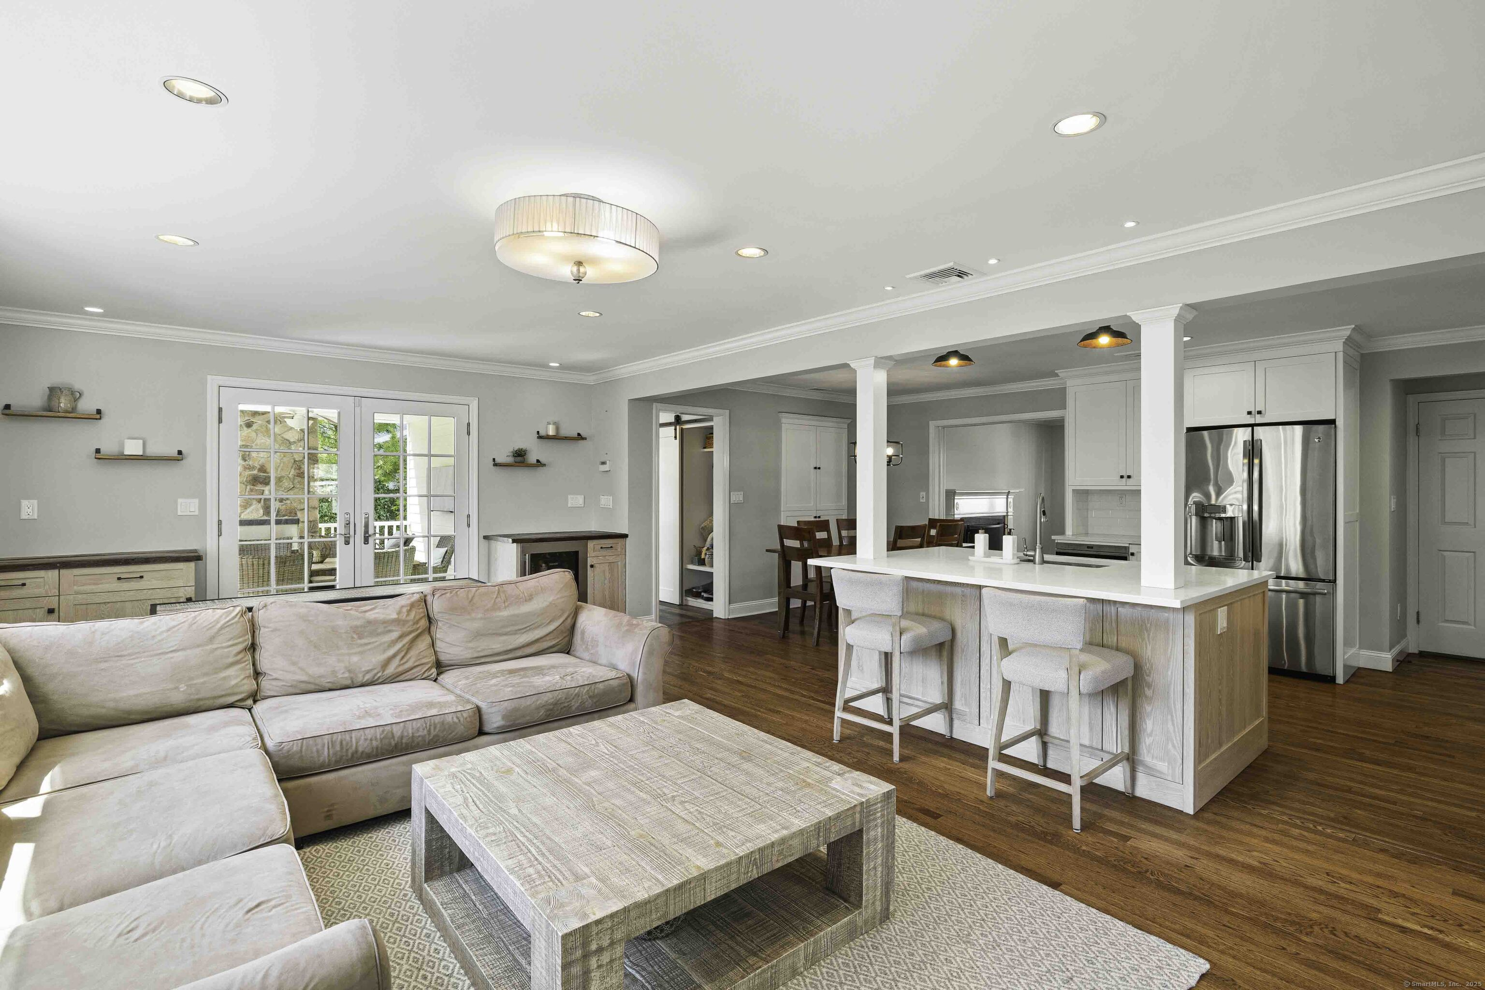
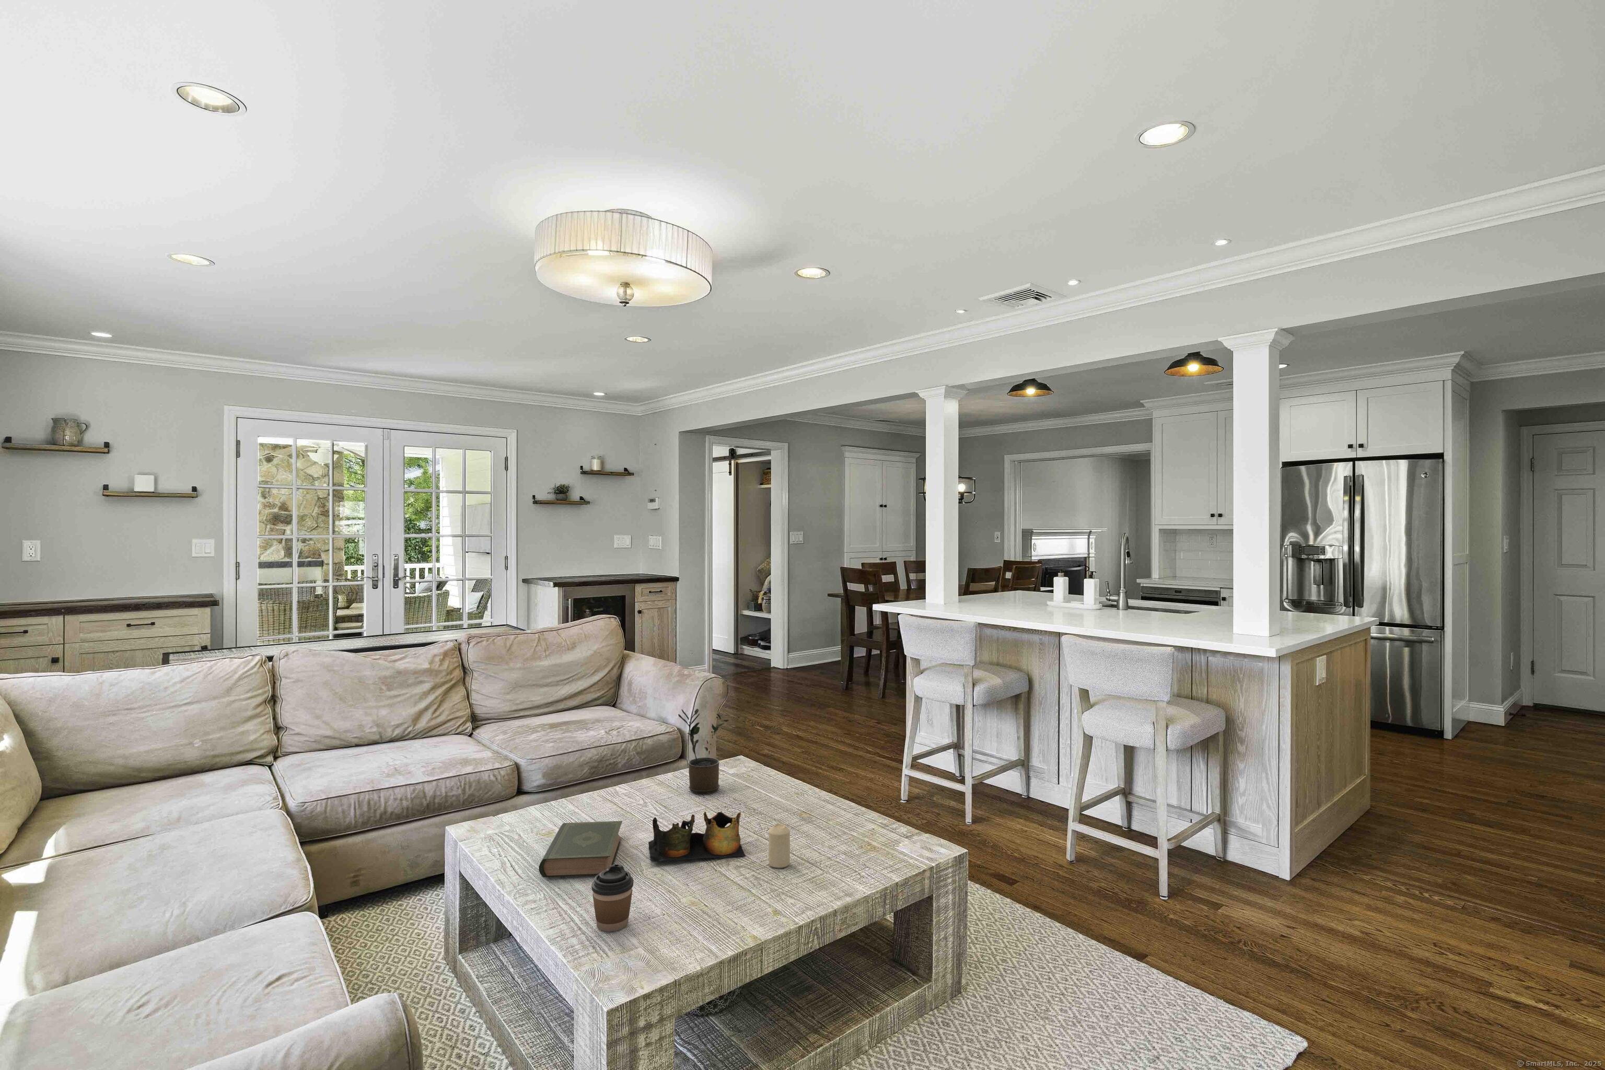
+ candle (779, 844)
+ decorative bowl (696, 832)
+ book (583, 847)
+ coffee cup (613, 897)
+ potted plant (705, 748)
